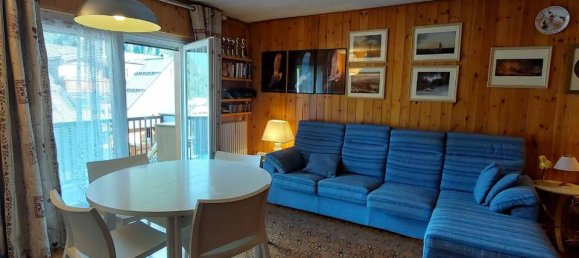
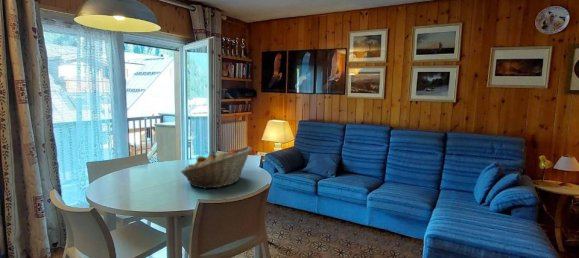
+ fruit basket (218, 164)
